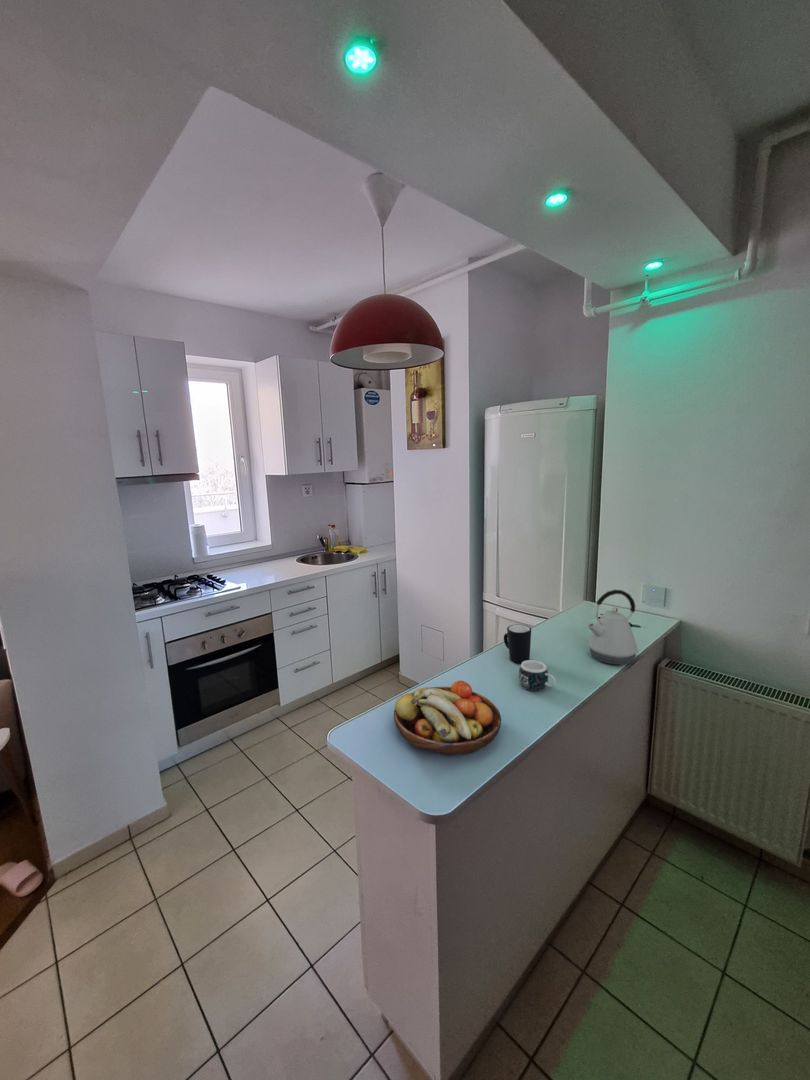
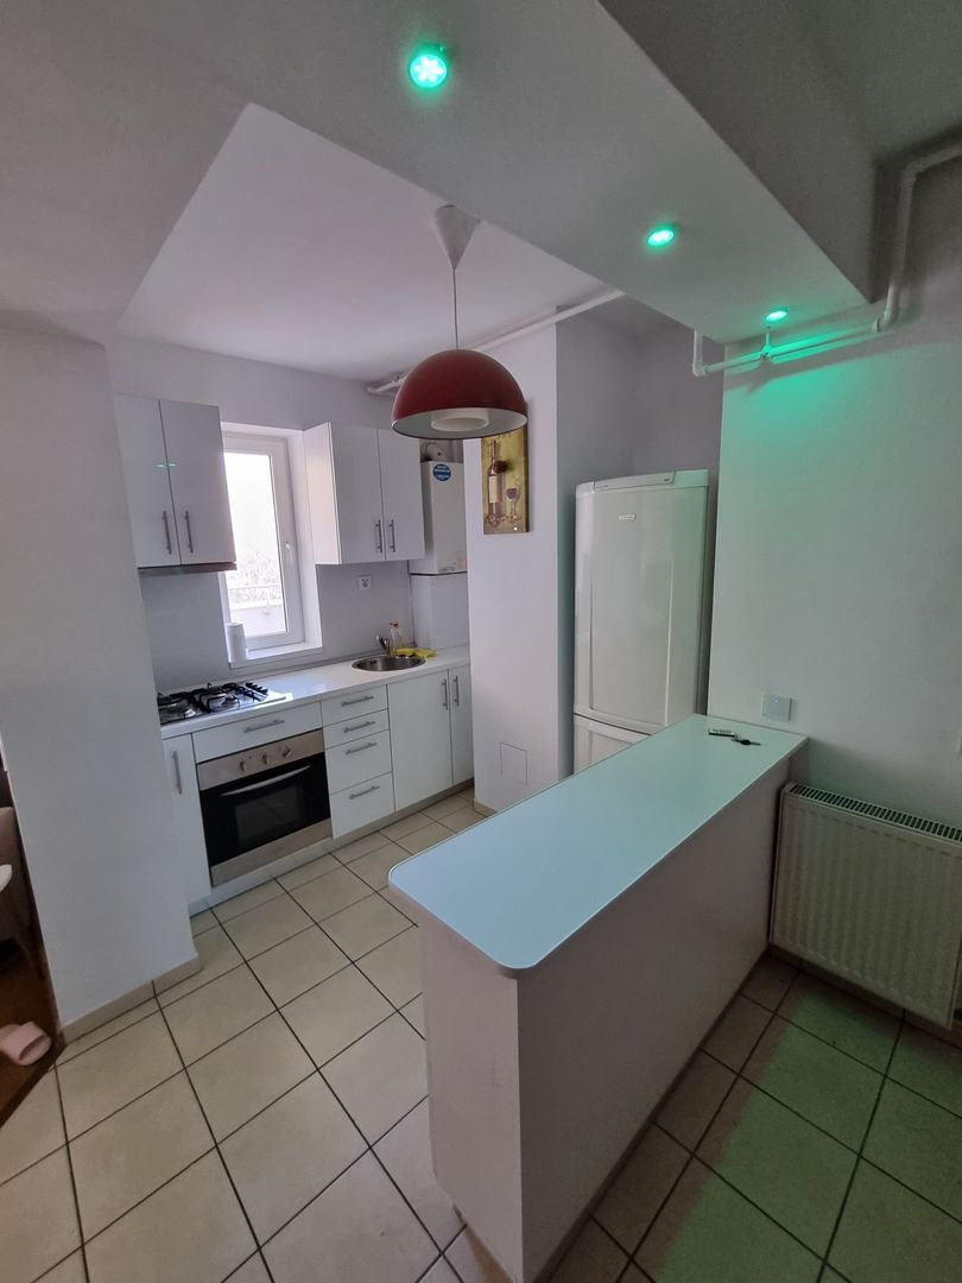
- kettle (612, 624)
- fruit bowl (447, 708)
- mug (515, 643)
- mug (537, 677)
